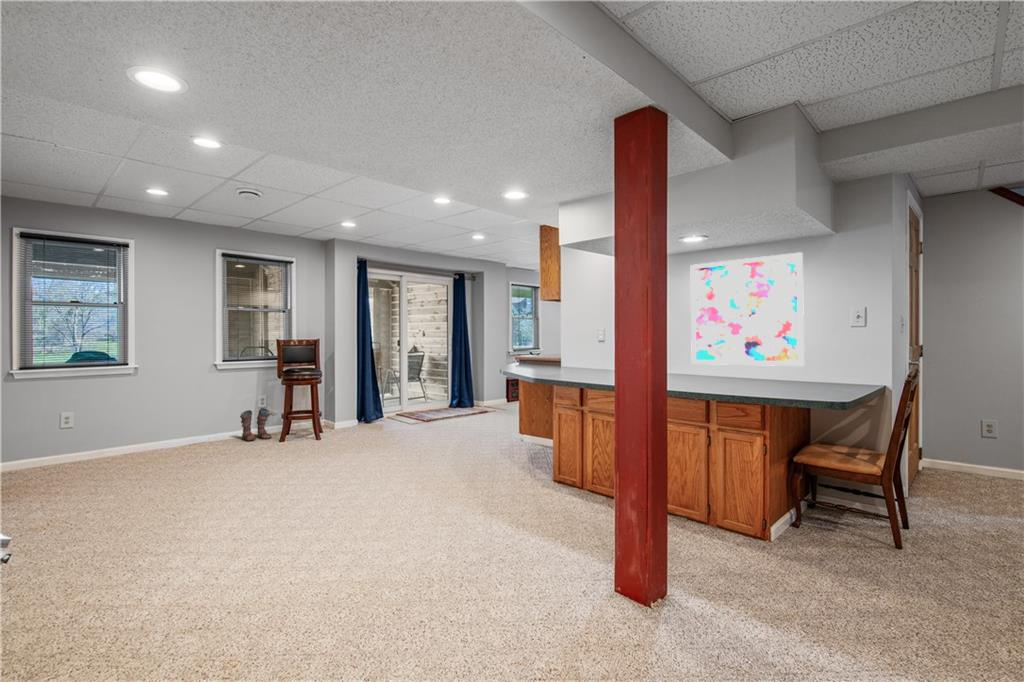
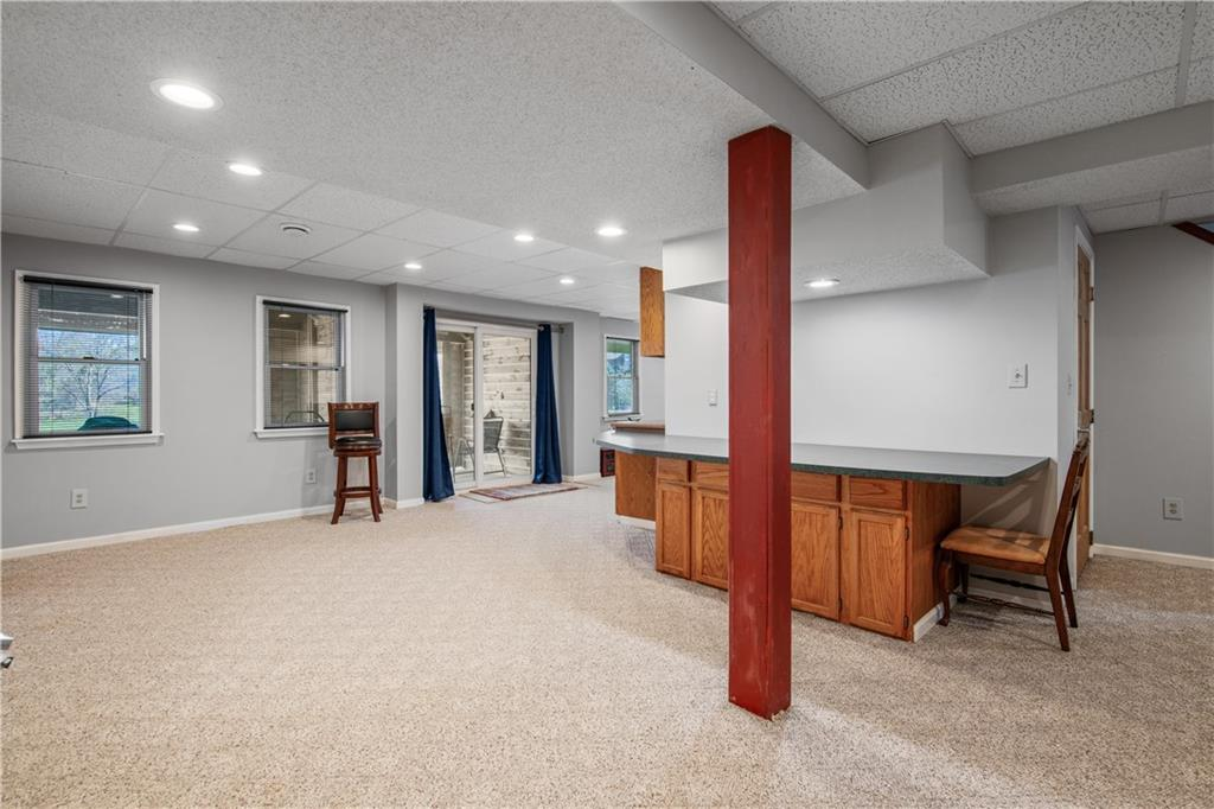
- wall art (743, 312)
- boots (259, 423)
